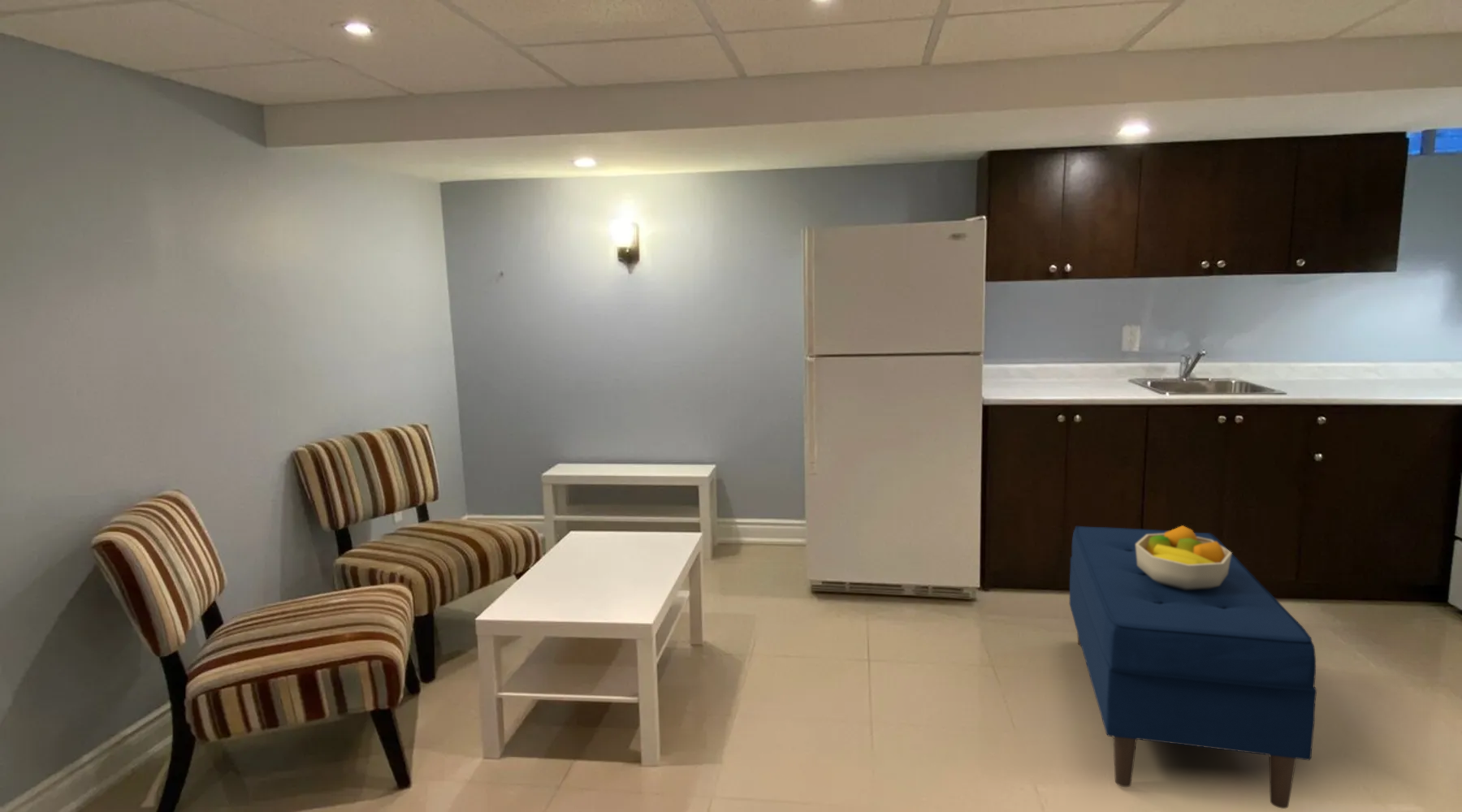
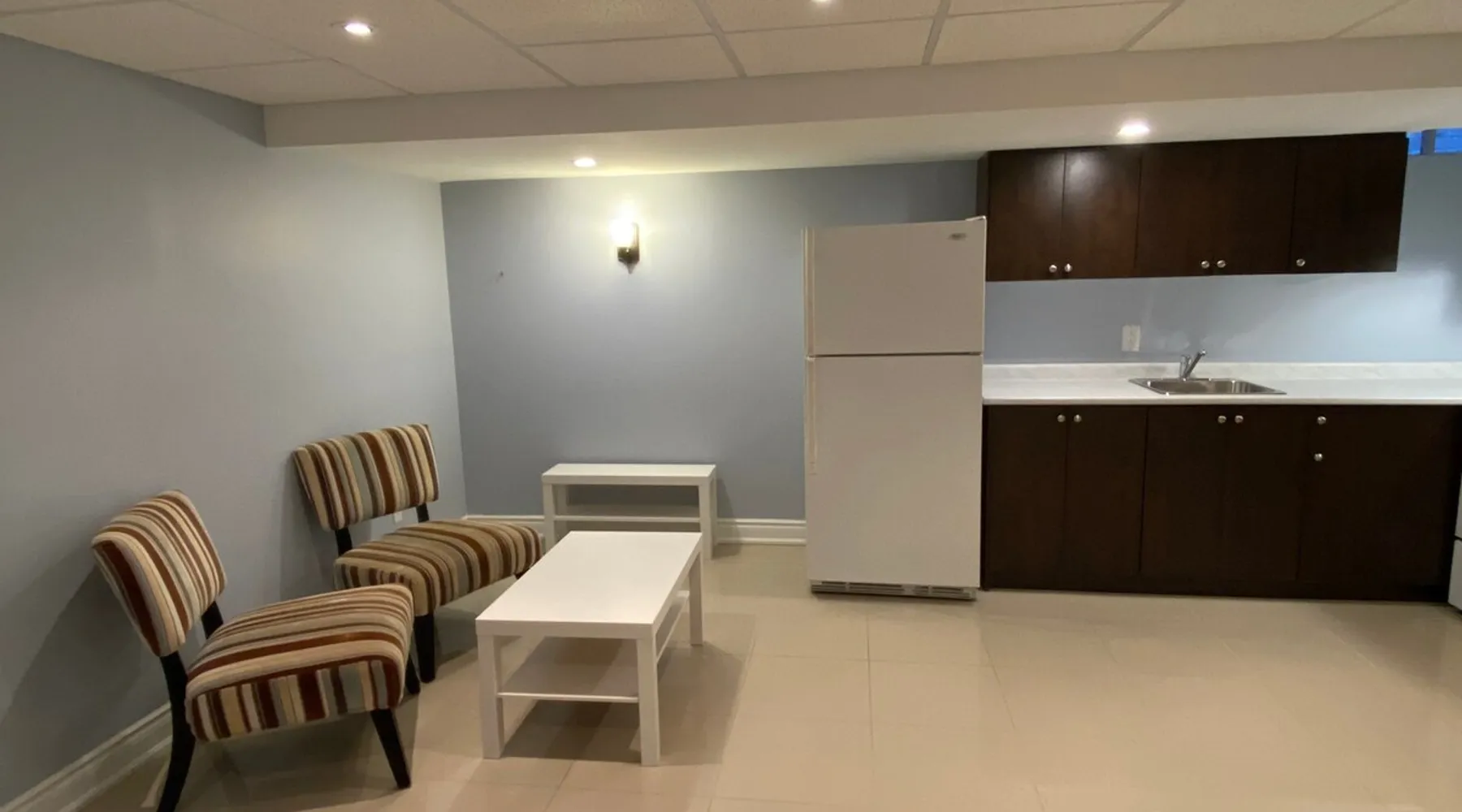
- bench (1166, 641)
- fruit bowl (1182, 555)
